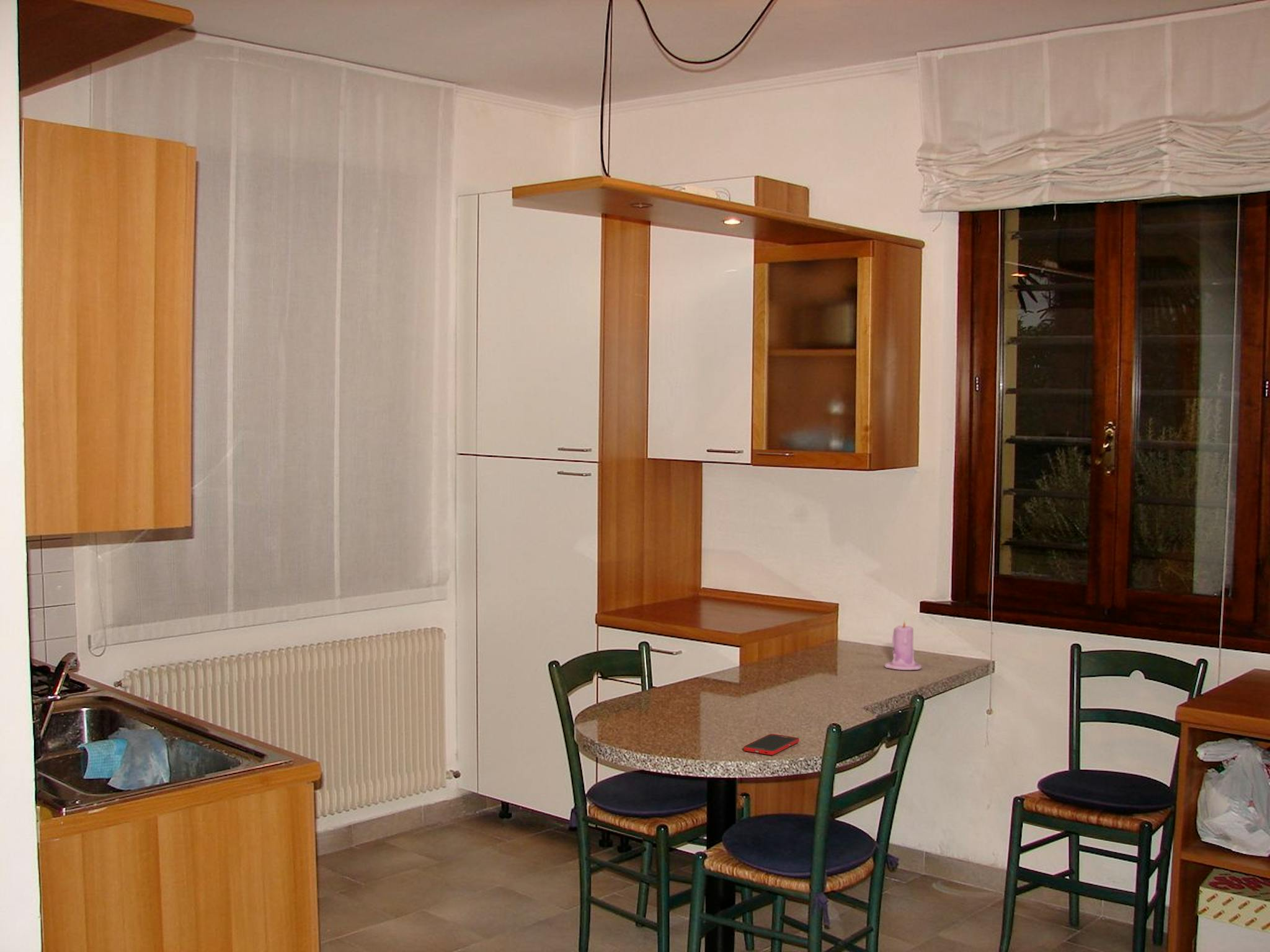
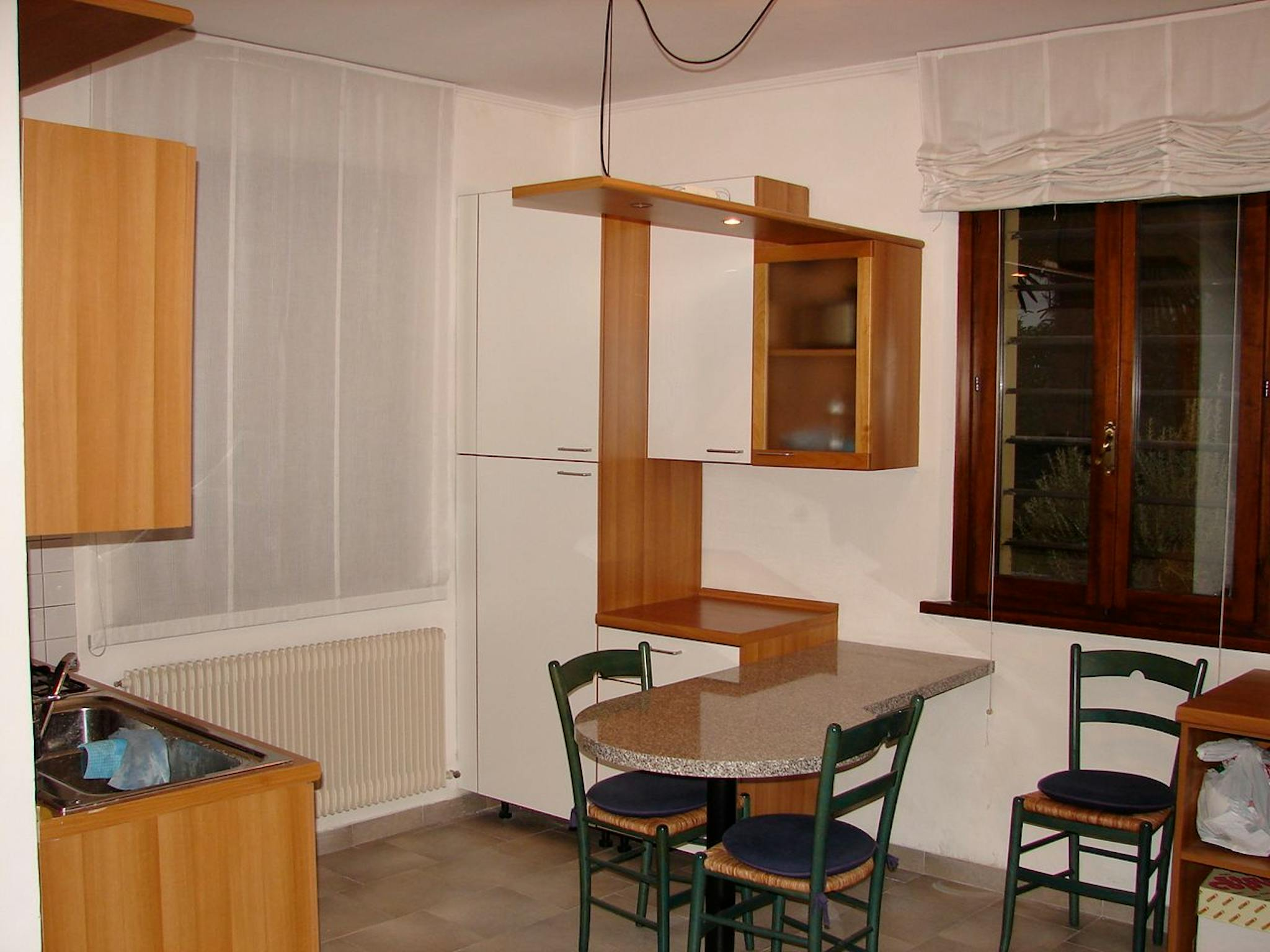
- cell phone (771, 744)
- candle (904, 643)
